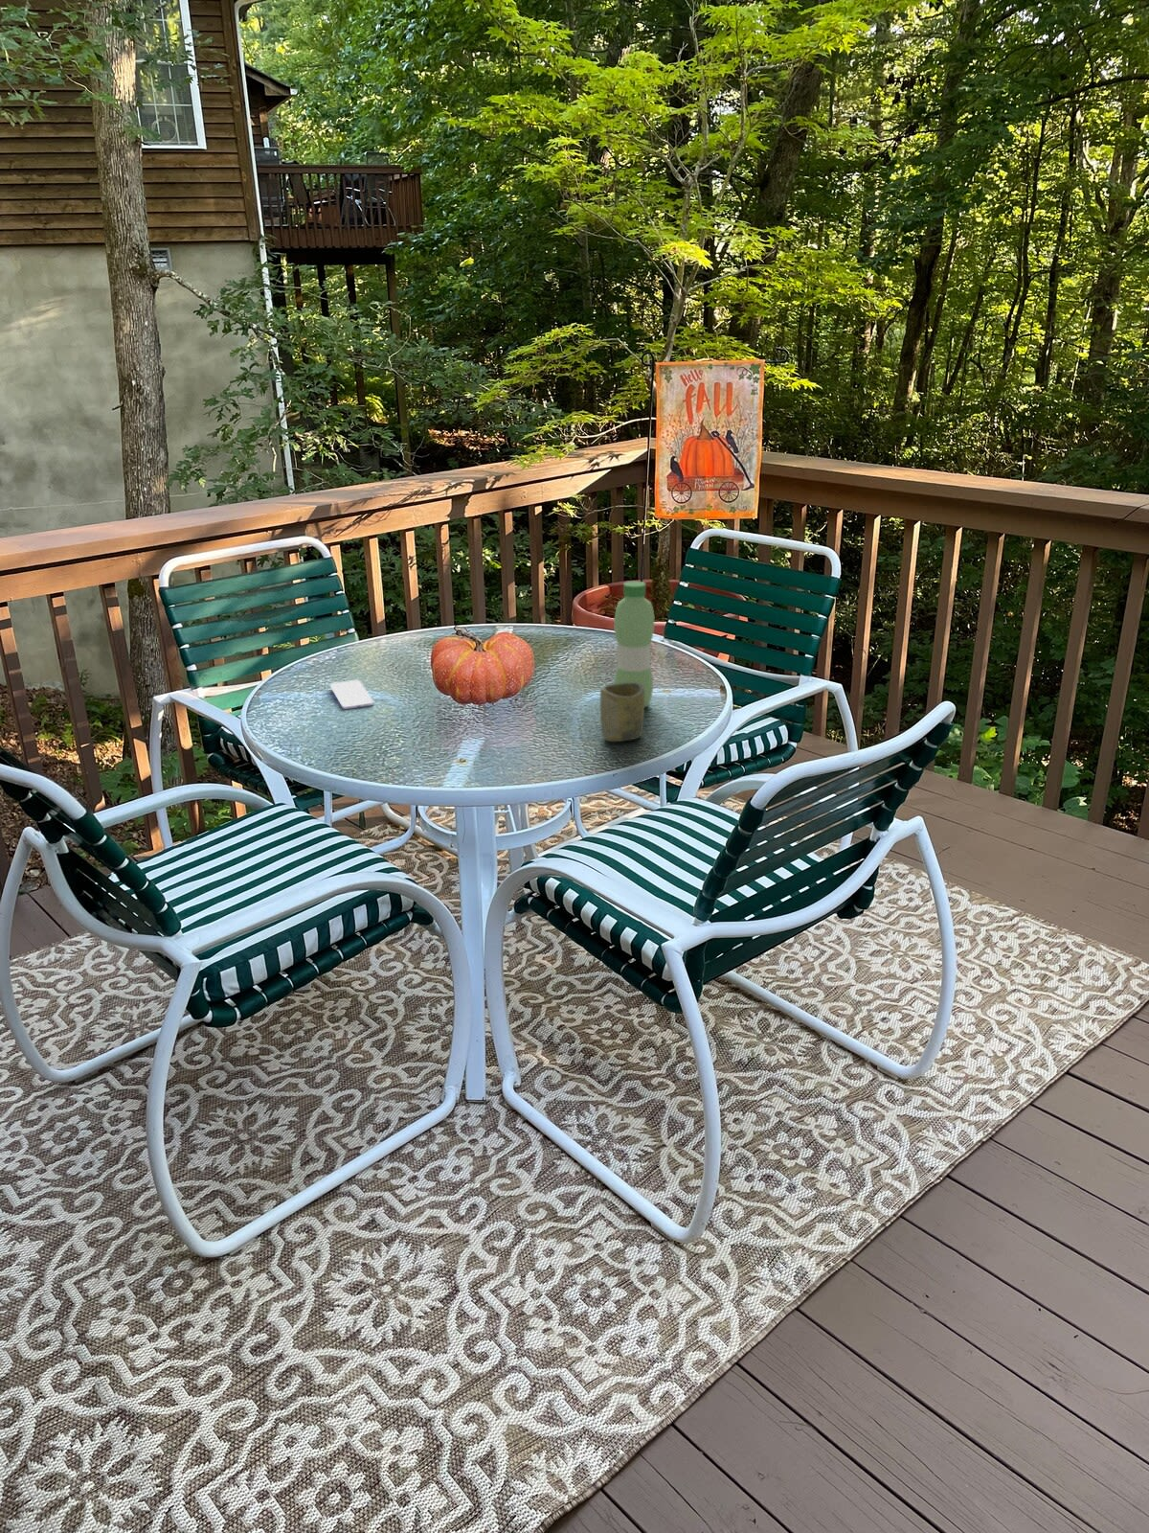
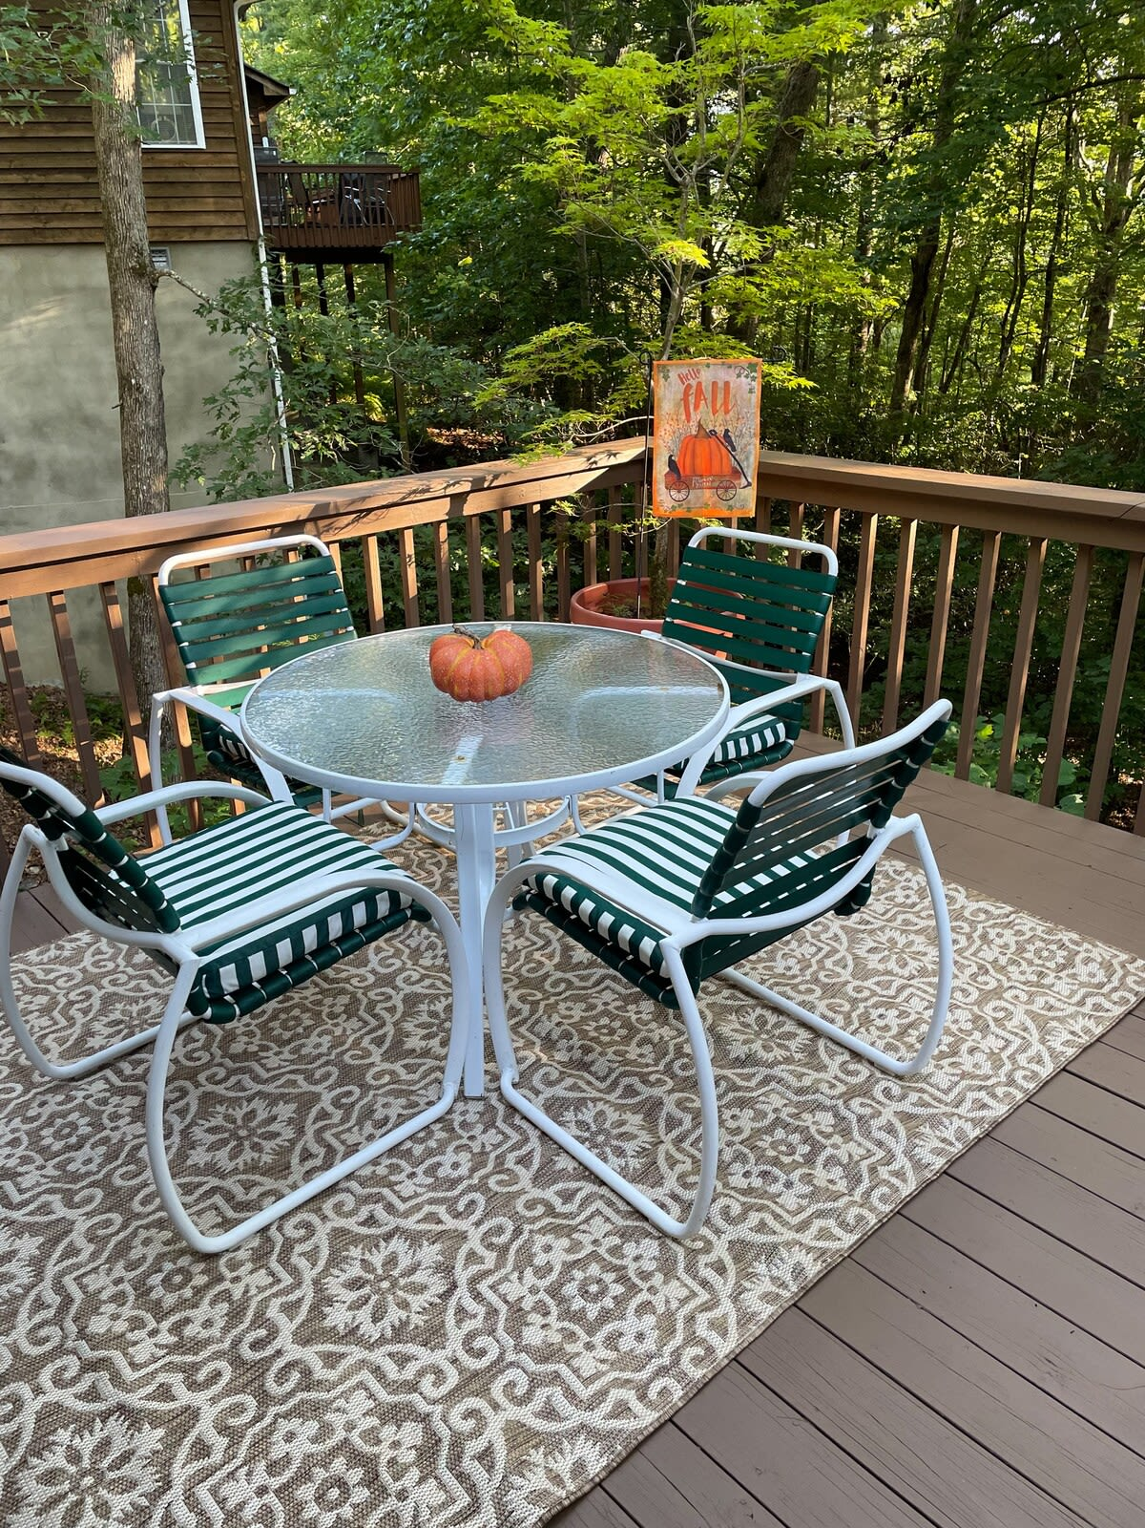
- smartphone (351, 694)
- cup (622, 712)
- water bottle (634, 646)
